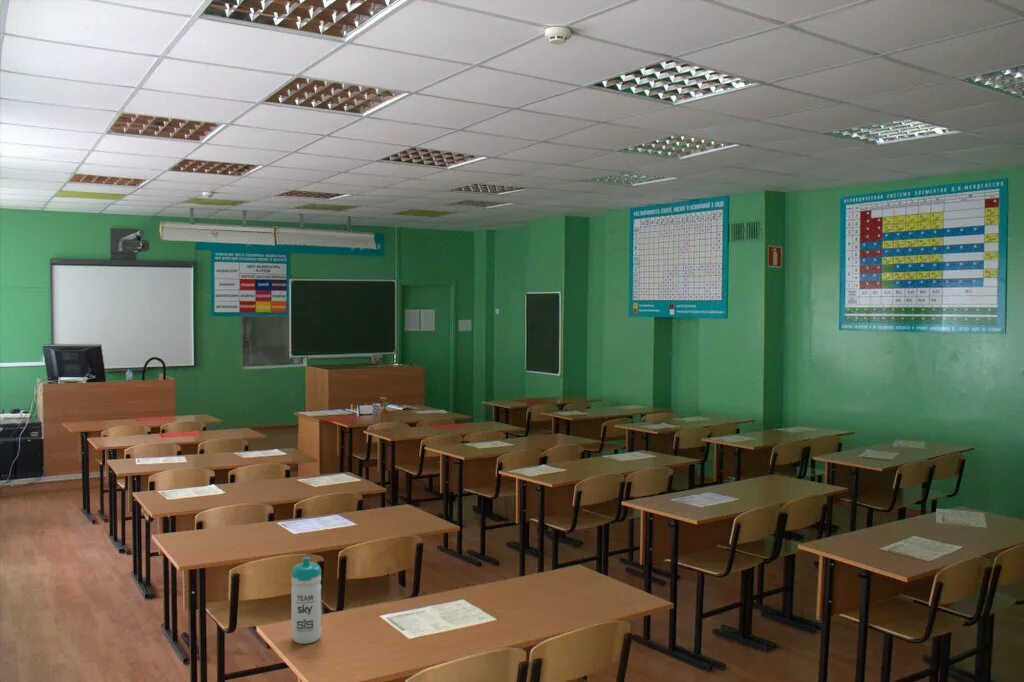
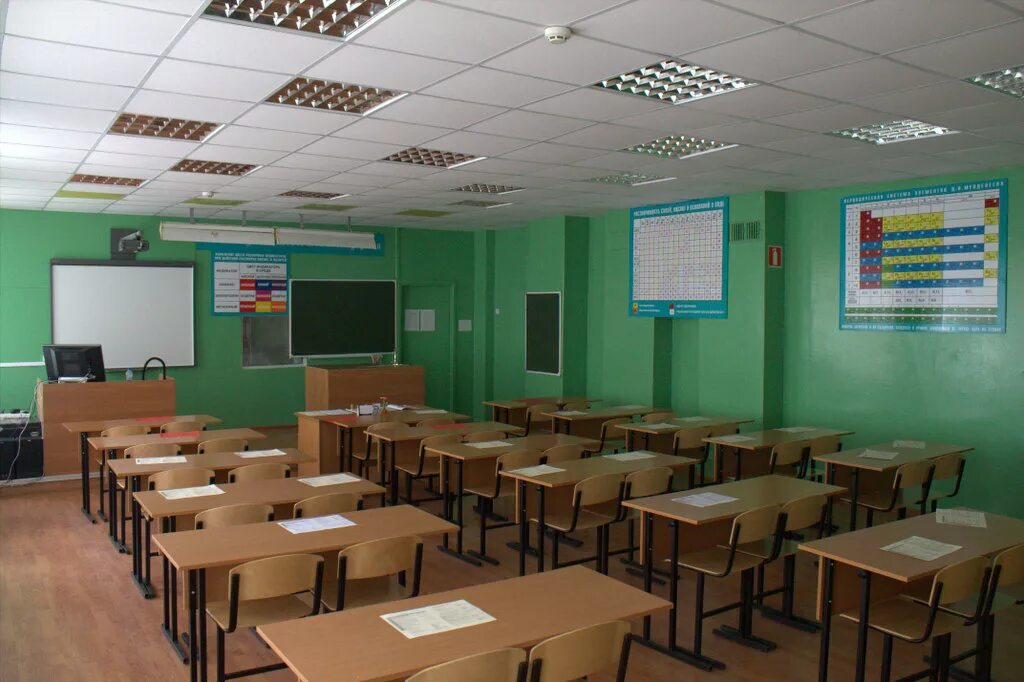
- water bottle (306, 598)
